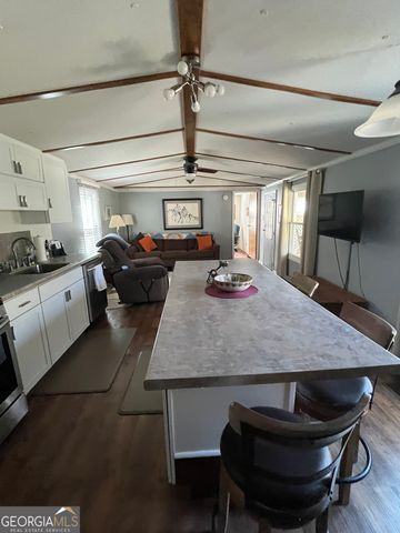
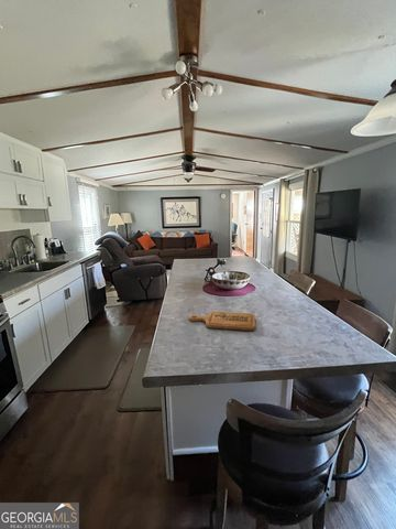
+ cutting board (221, 320)
